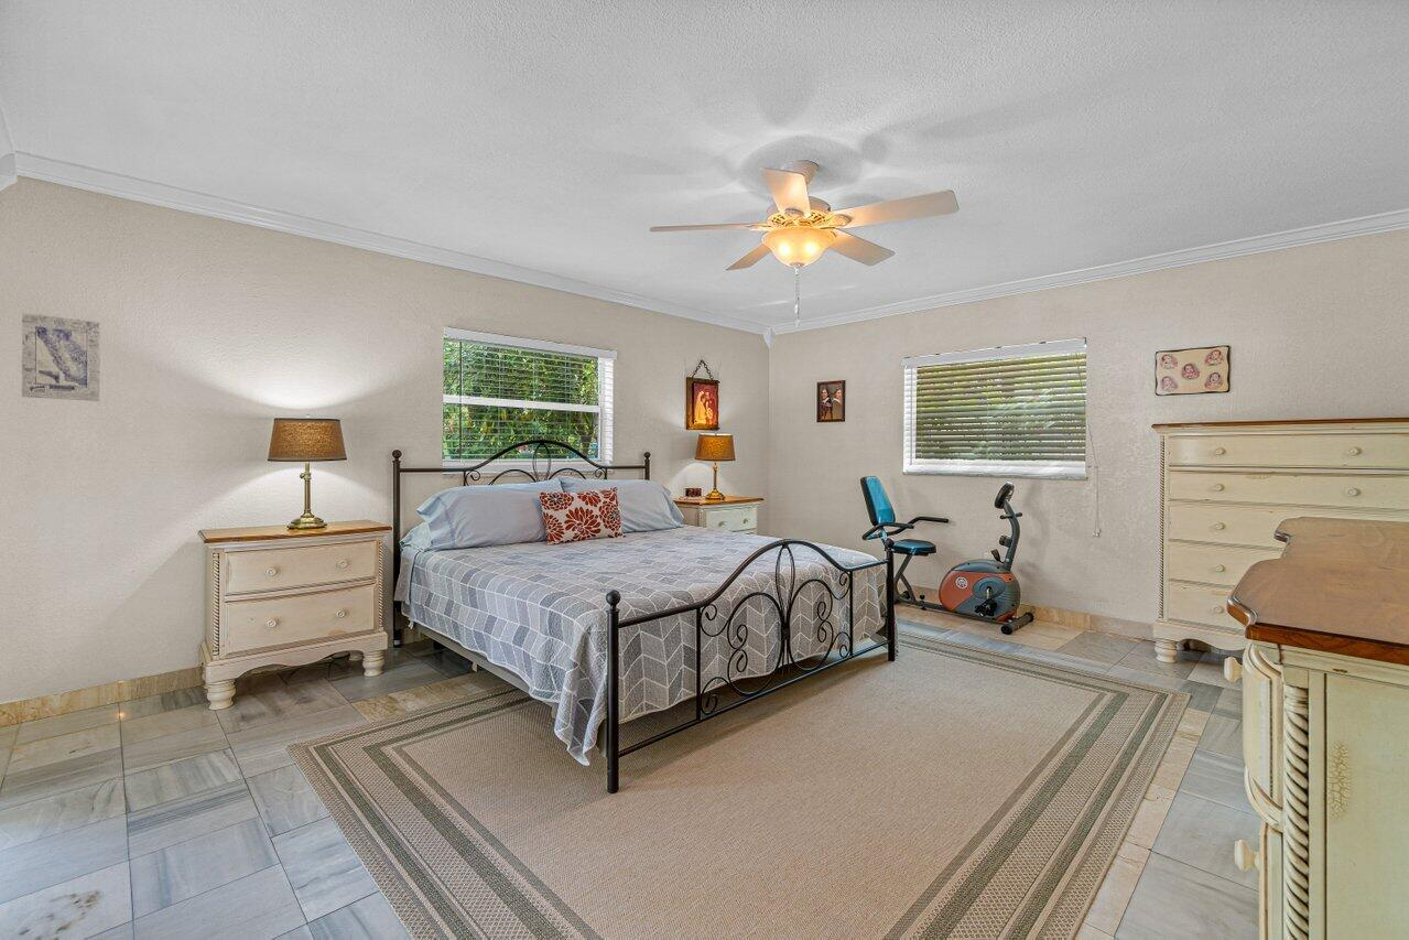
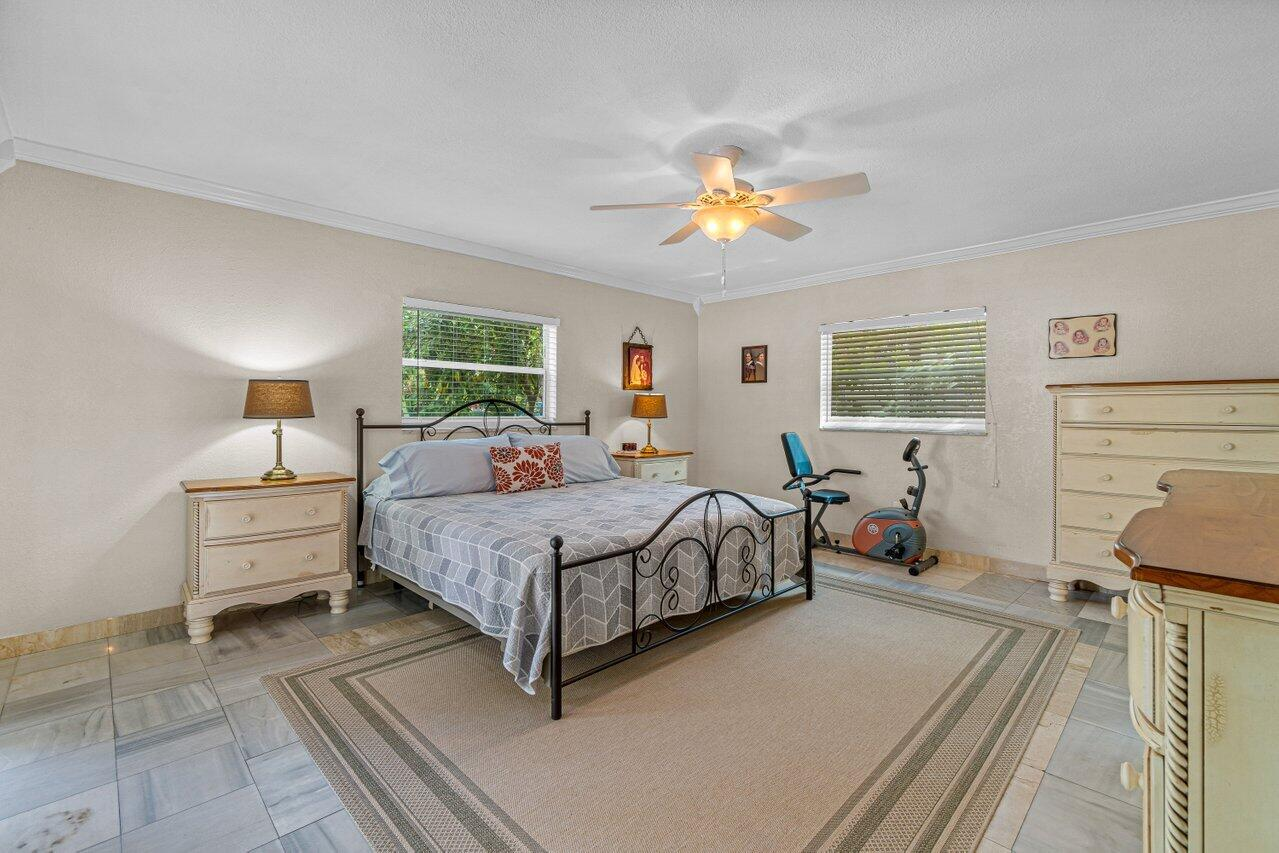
- wall art (62, 358)
